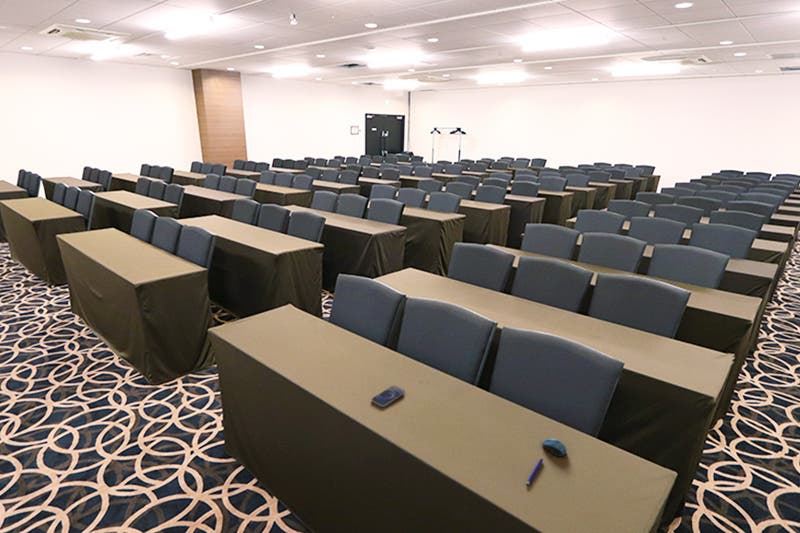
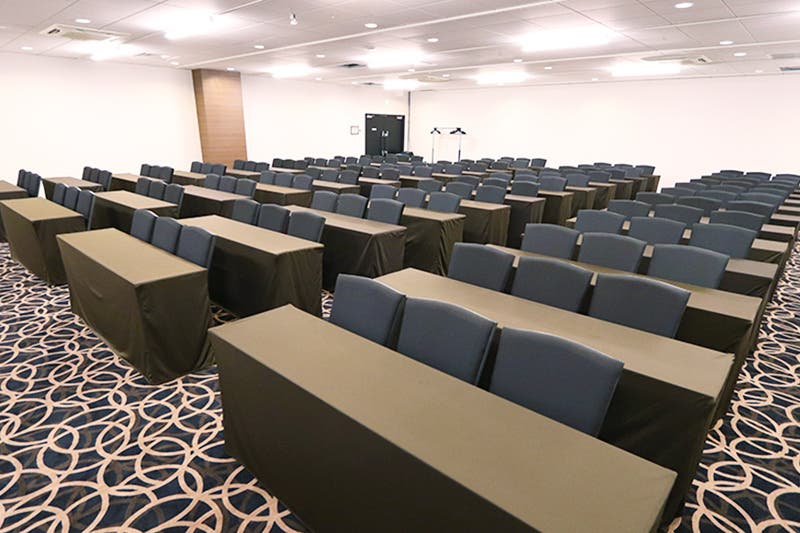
- computer mouse (554, 444)
- pen (534, 471)
- smartphone (388, 395)
